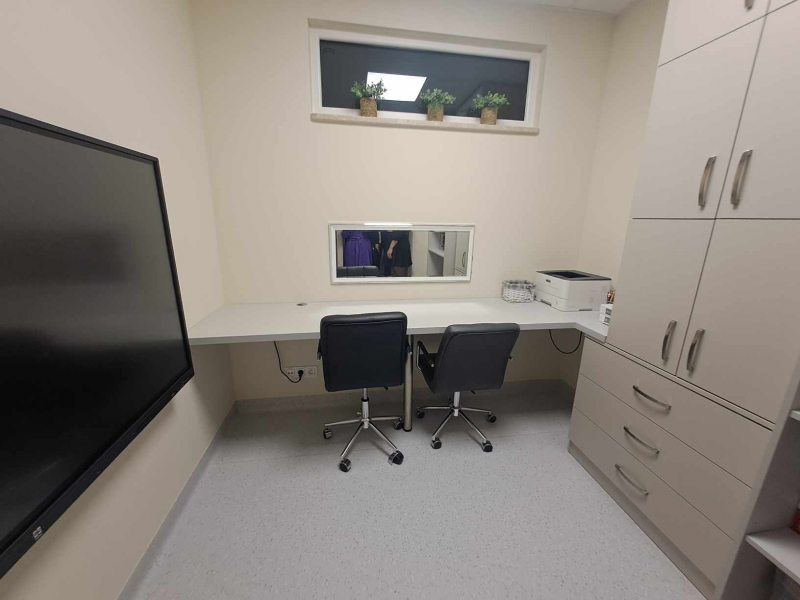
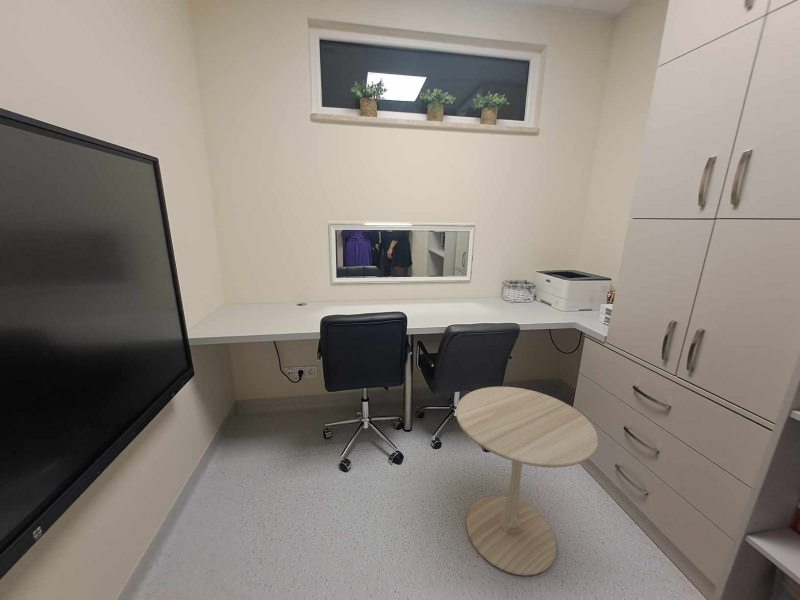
+ side table (515, 477)
